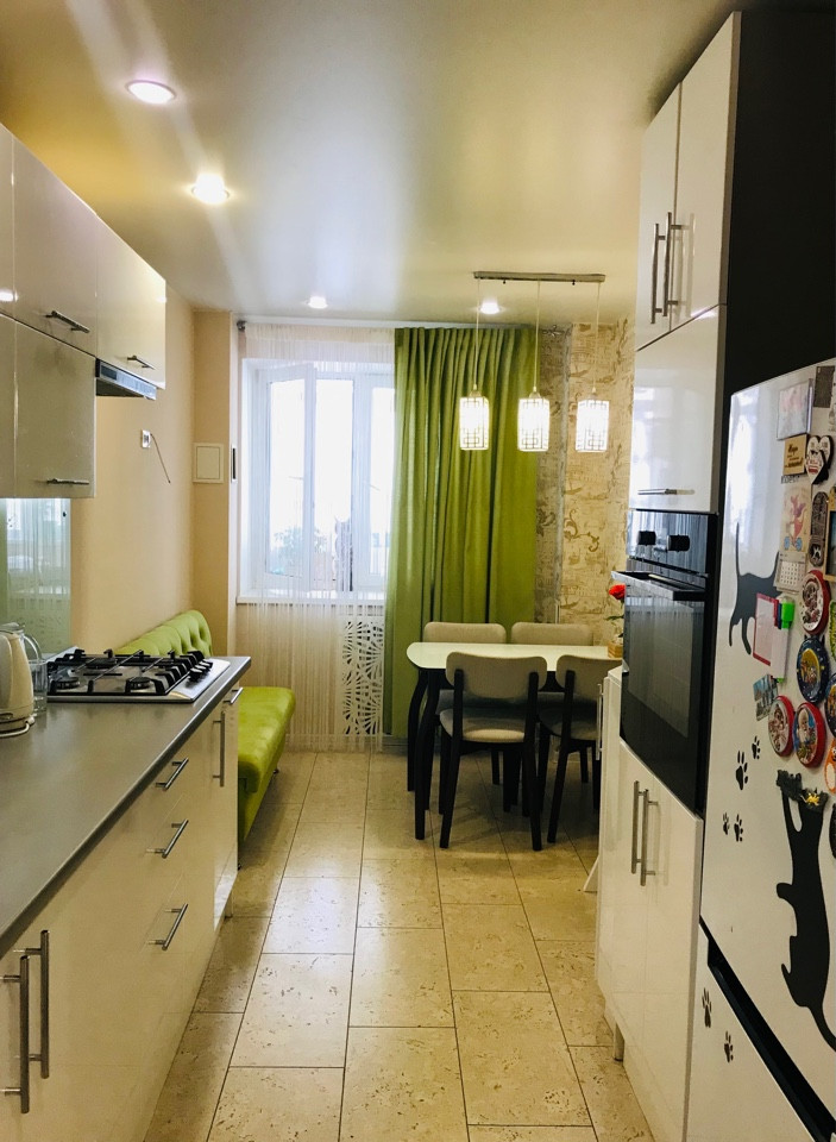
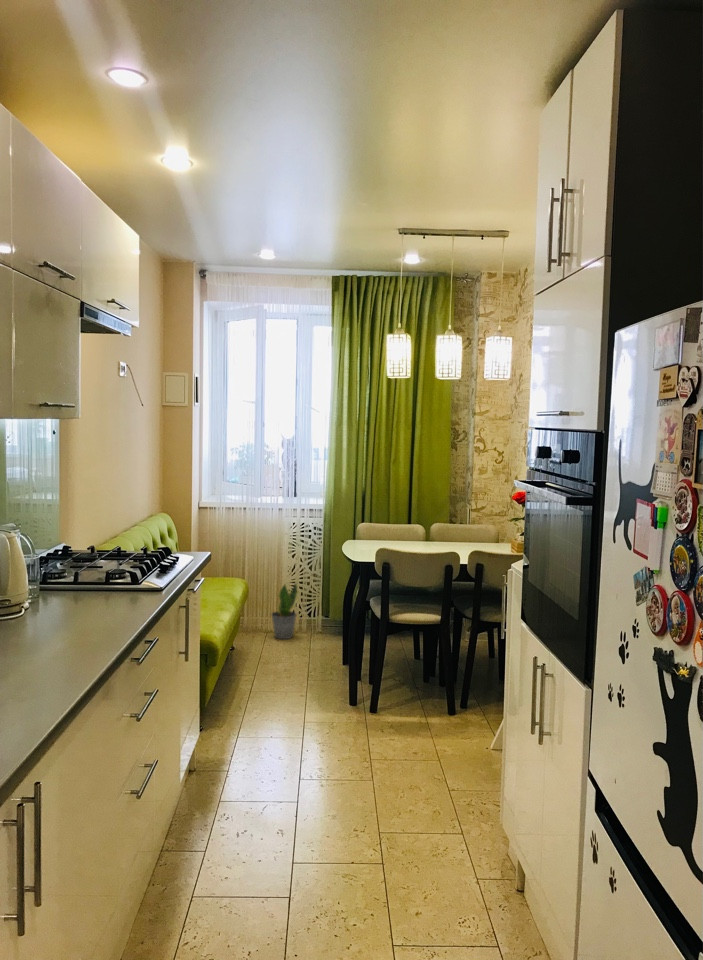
+ potted plant (284, 608)
